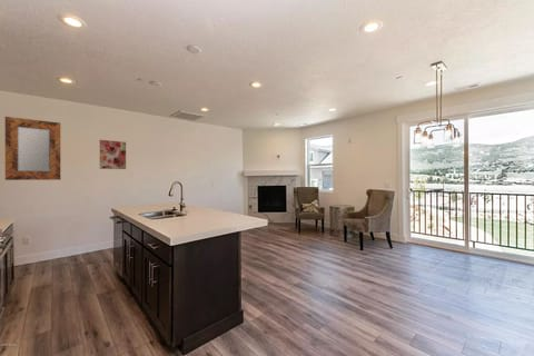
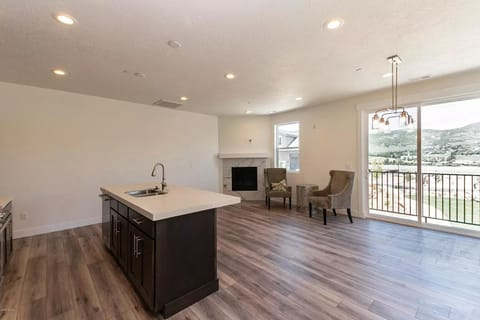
- wall art (112, 155)
- home mirror (33, 149)
